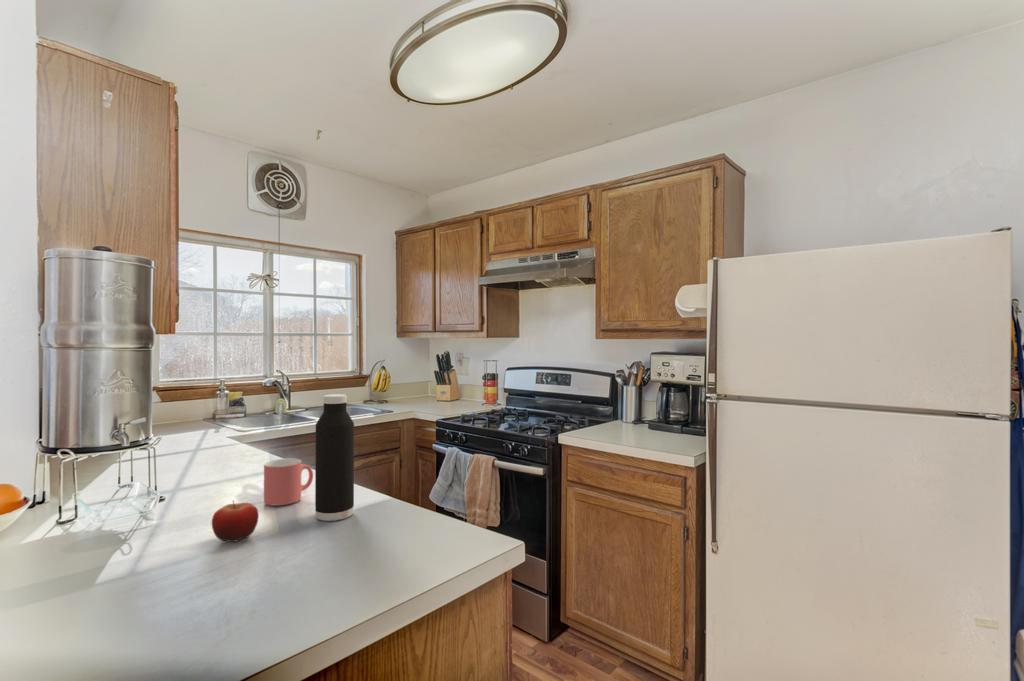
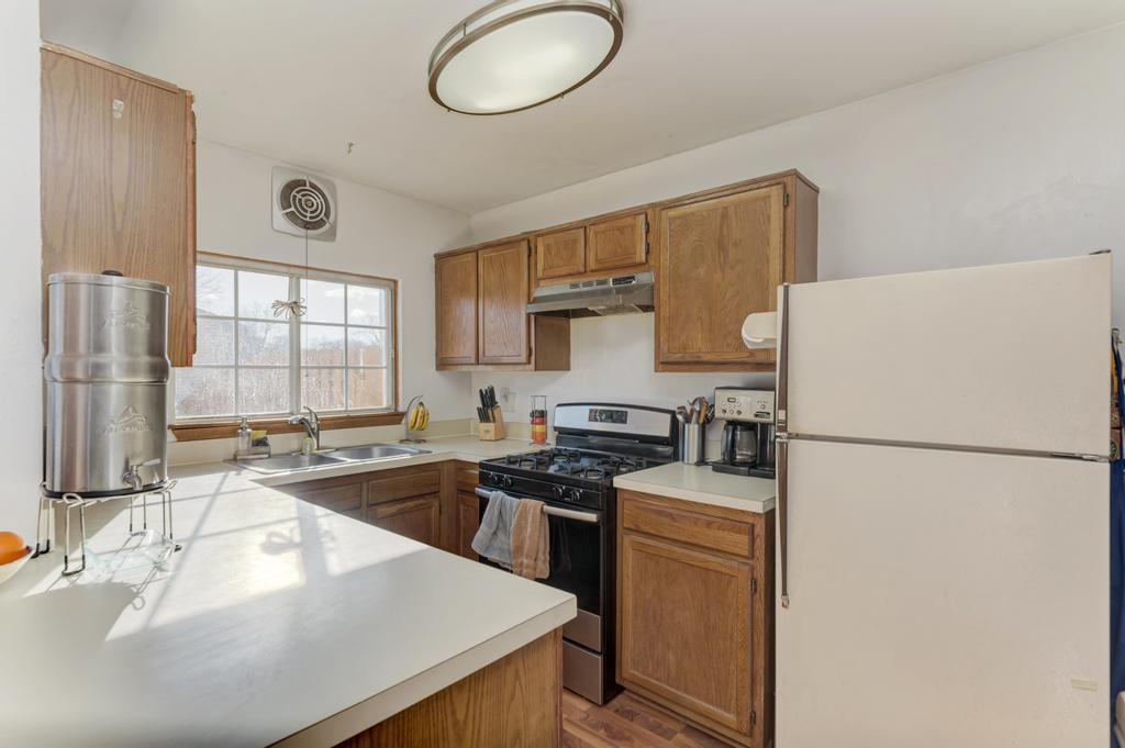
- fruit (235, 518)
- water bottle (334, 454)
- mug (289, 480)
